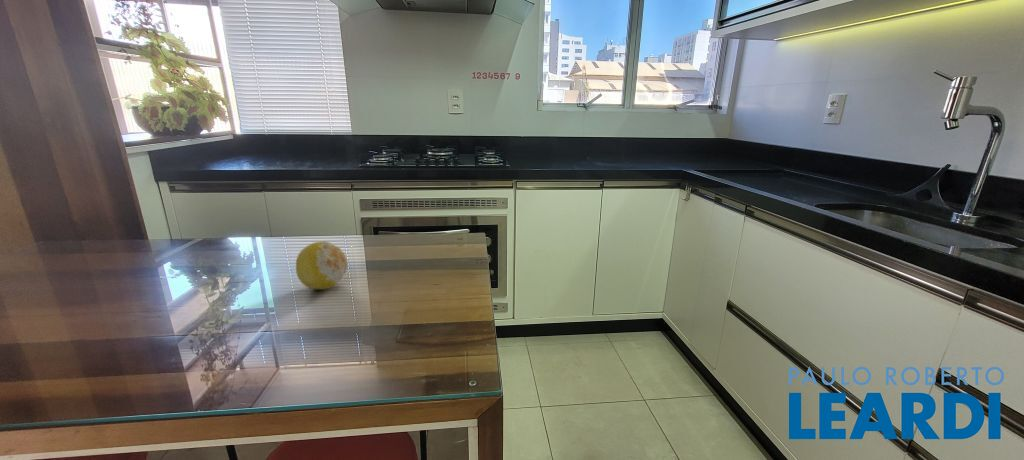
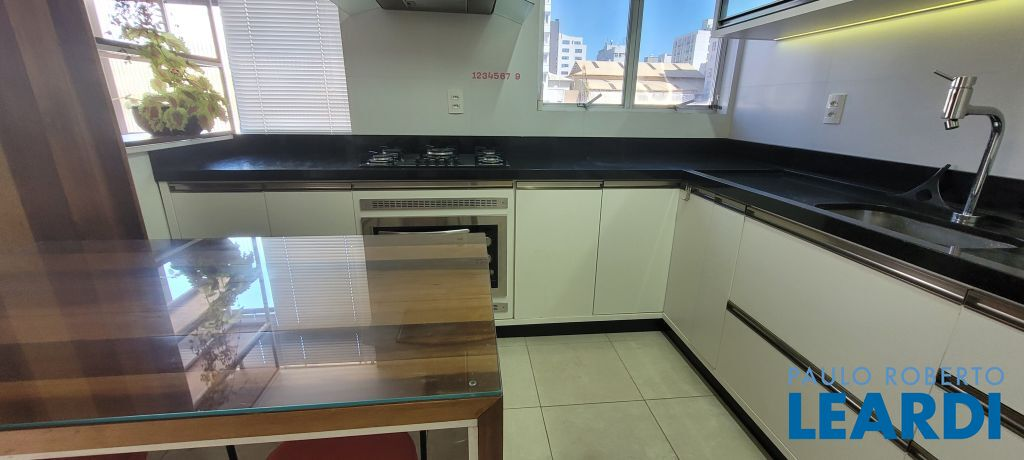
- fruit (322, 265)
